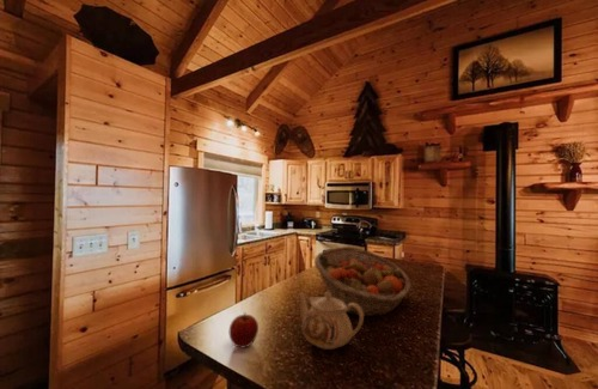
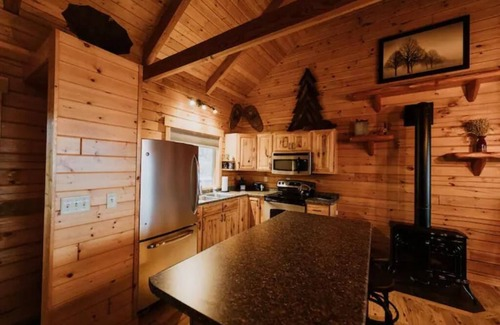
- fruit basket (361, 276)
- apple (243, 328)
- teapot (327, 316)
